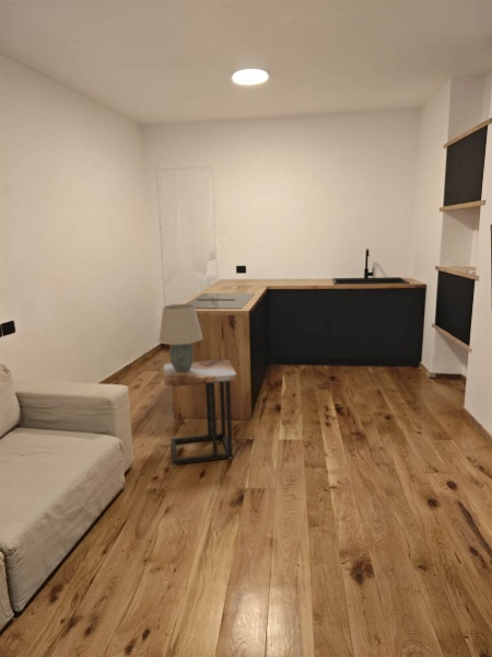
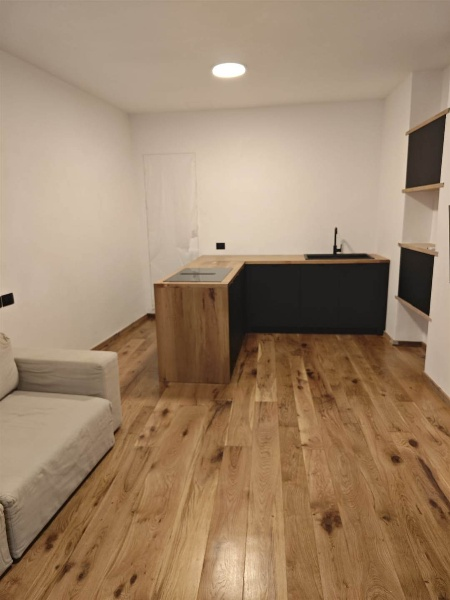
- table lamp (180, 338)
- side table (207, 410)
